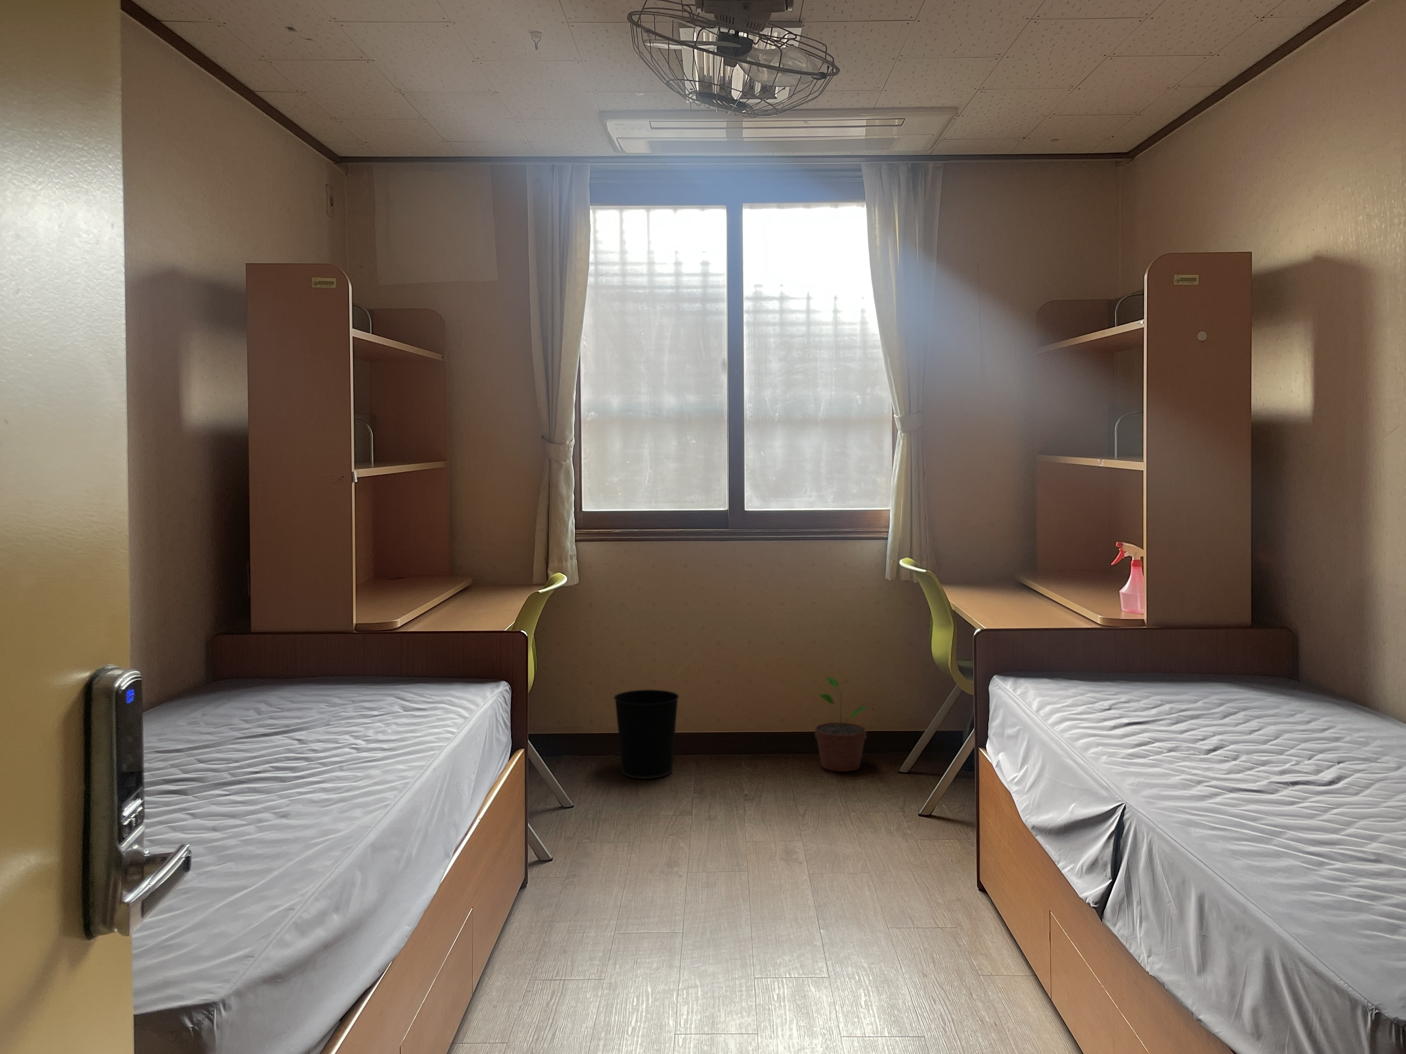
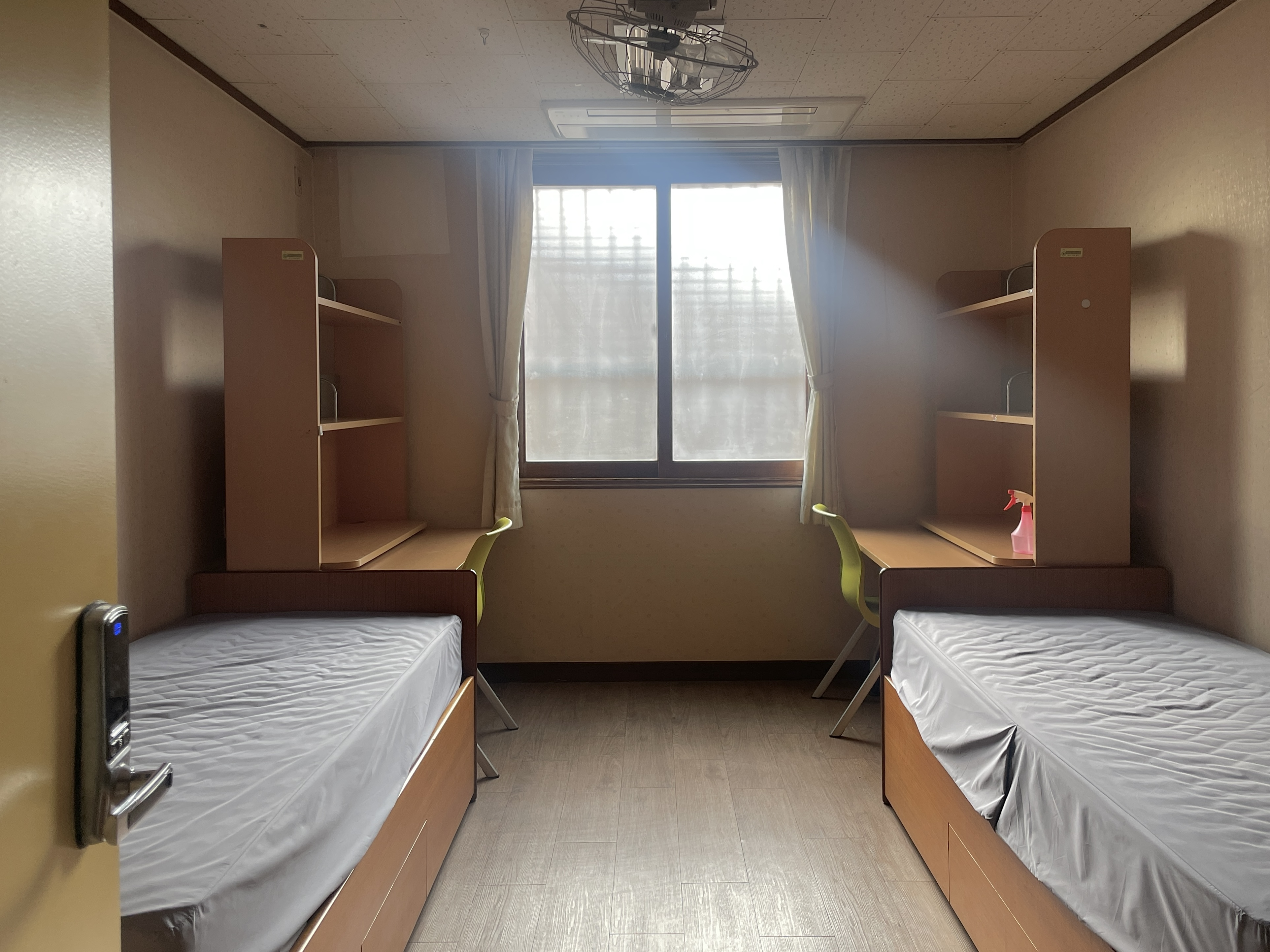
- wastebasket (647, 734)
- potted plant (840, 723)
